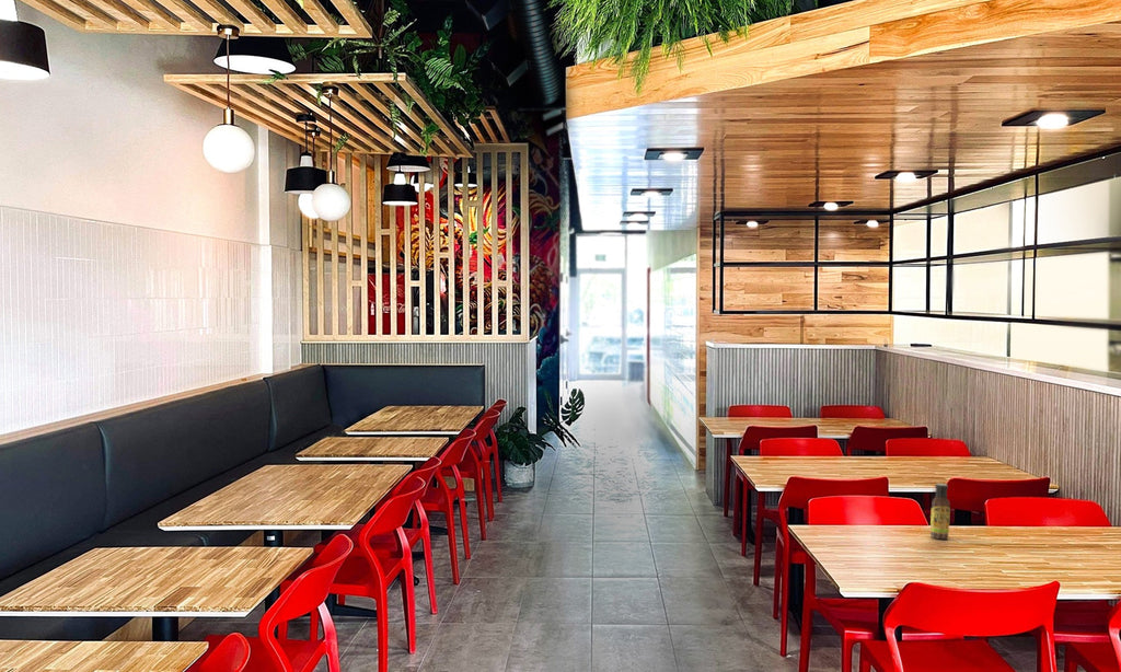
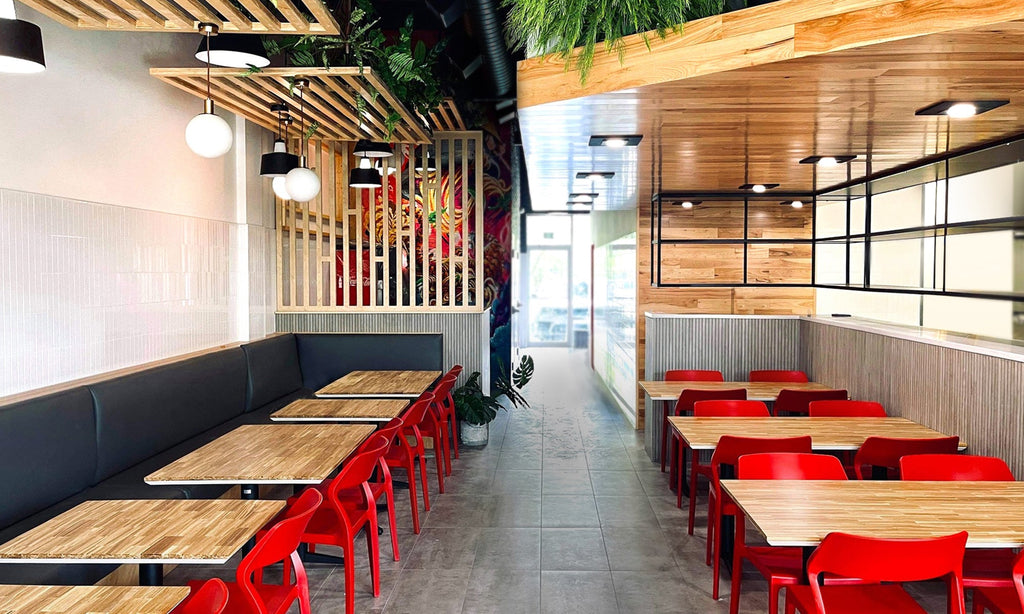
- sauce bottle (939, 510)
